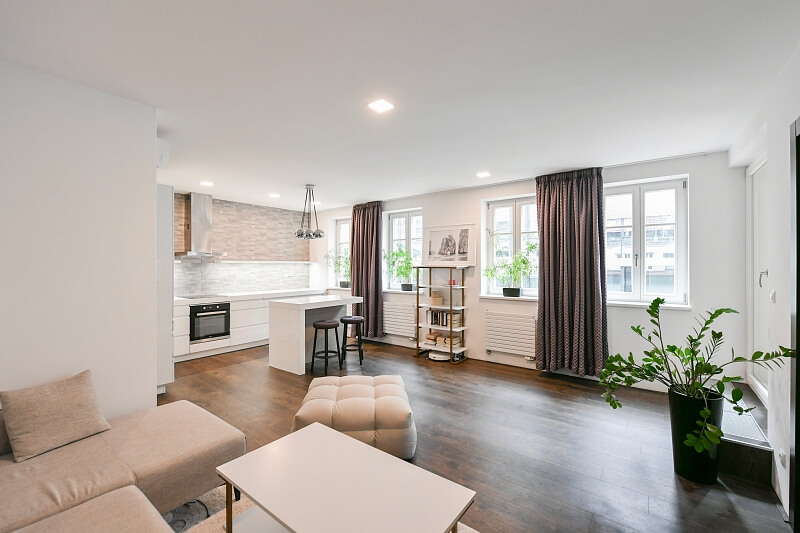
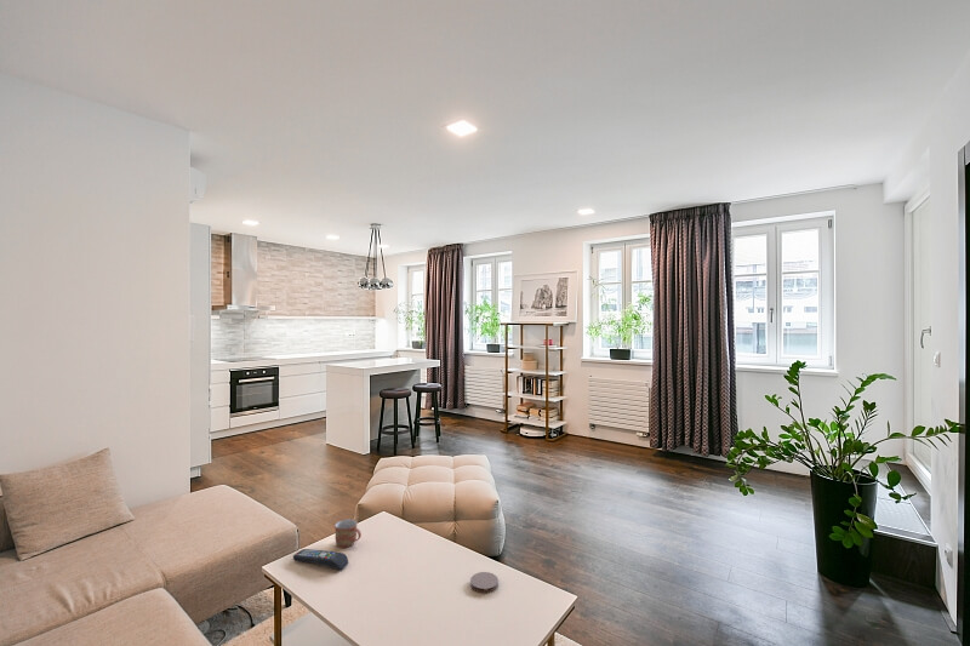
+ mug (348, 533)
+ remote control (320, 558)
+ coaster (484, 582)
